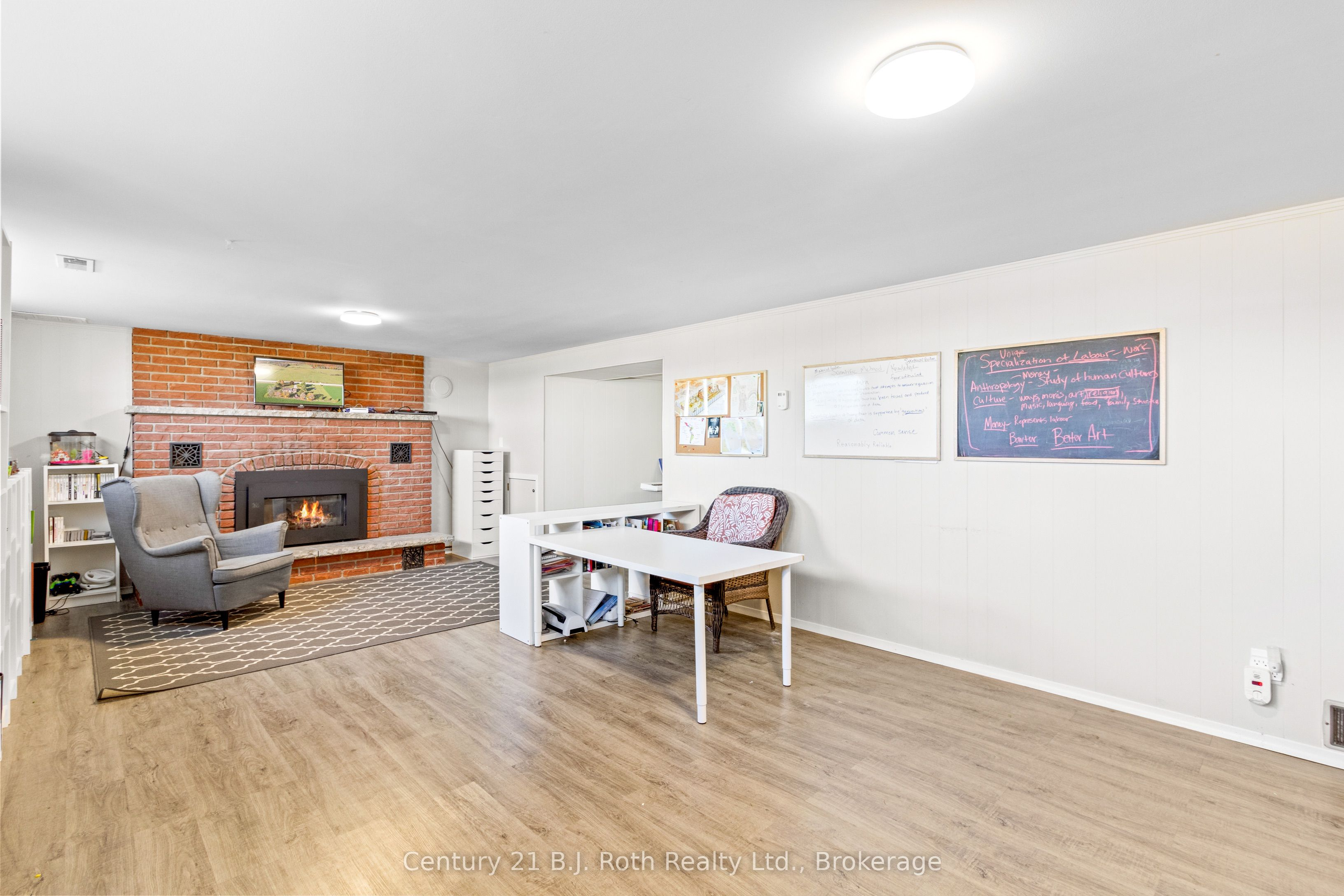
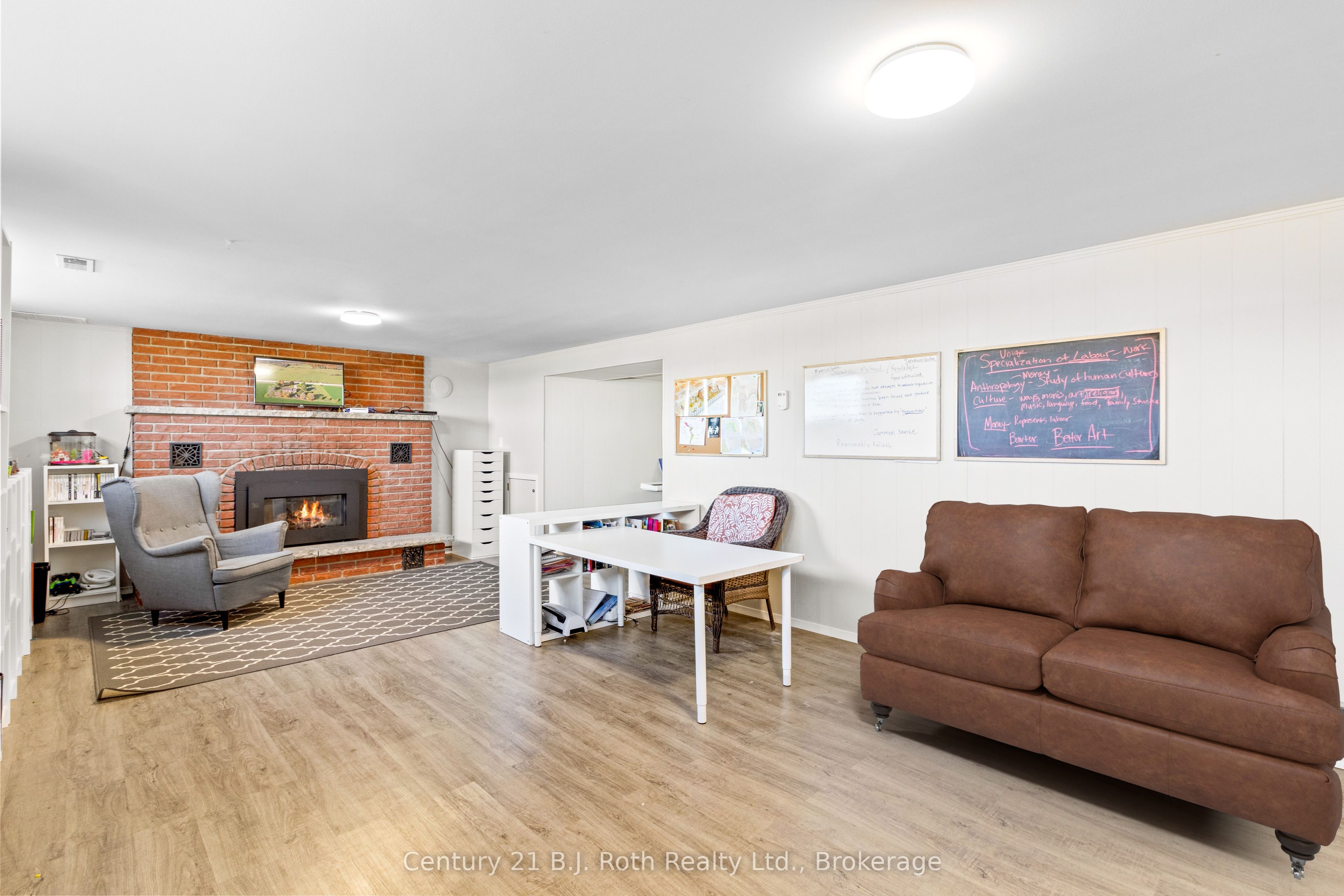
+ sofa (1078, 628)
